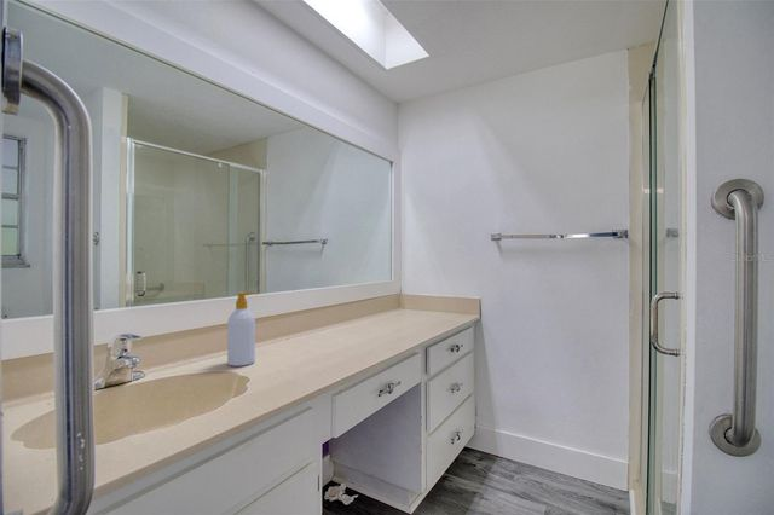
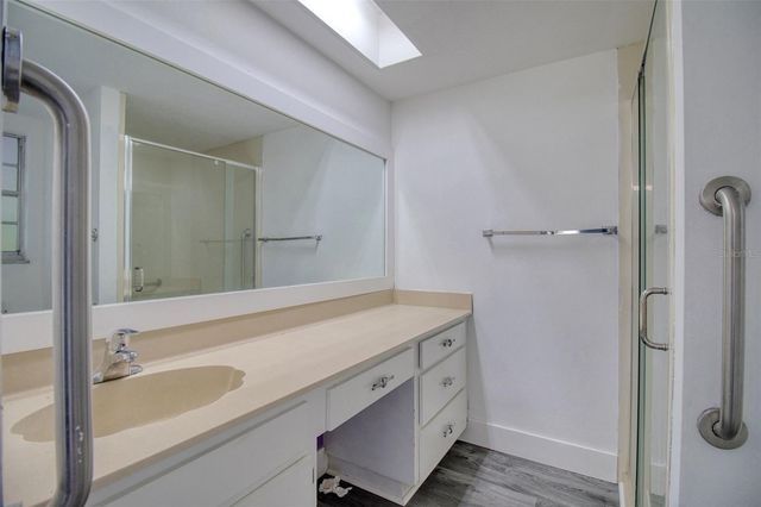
- soap bottle (242, 326)
